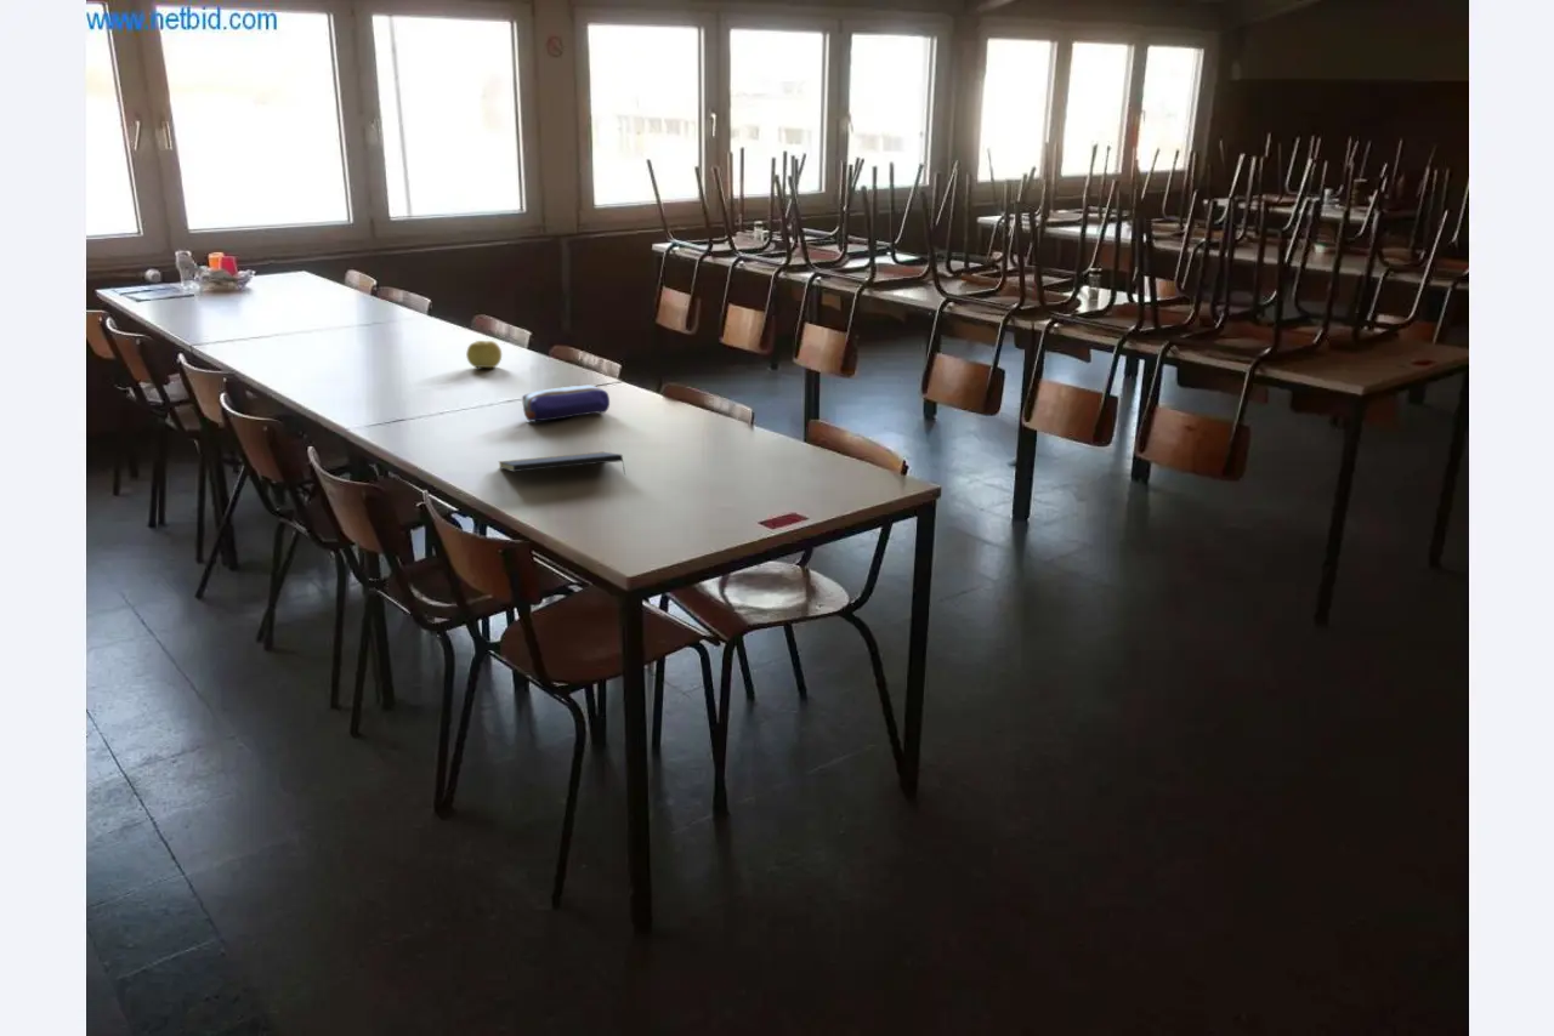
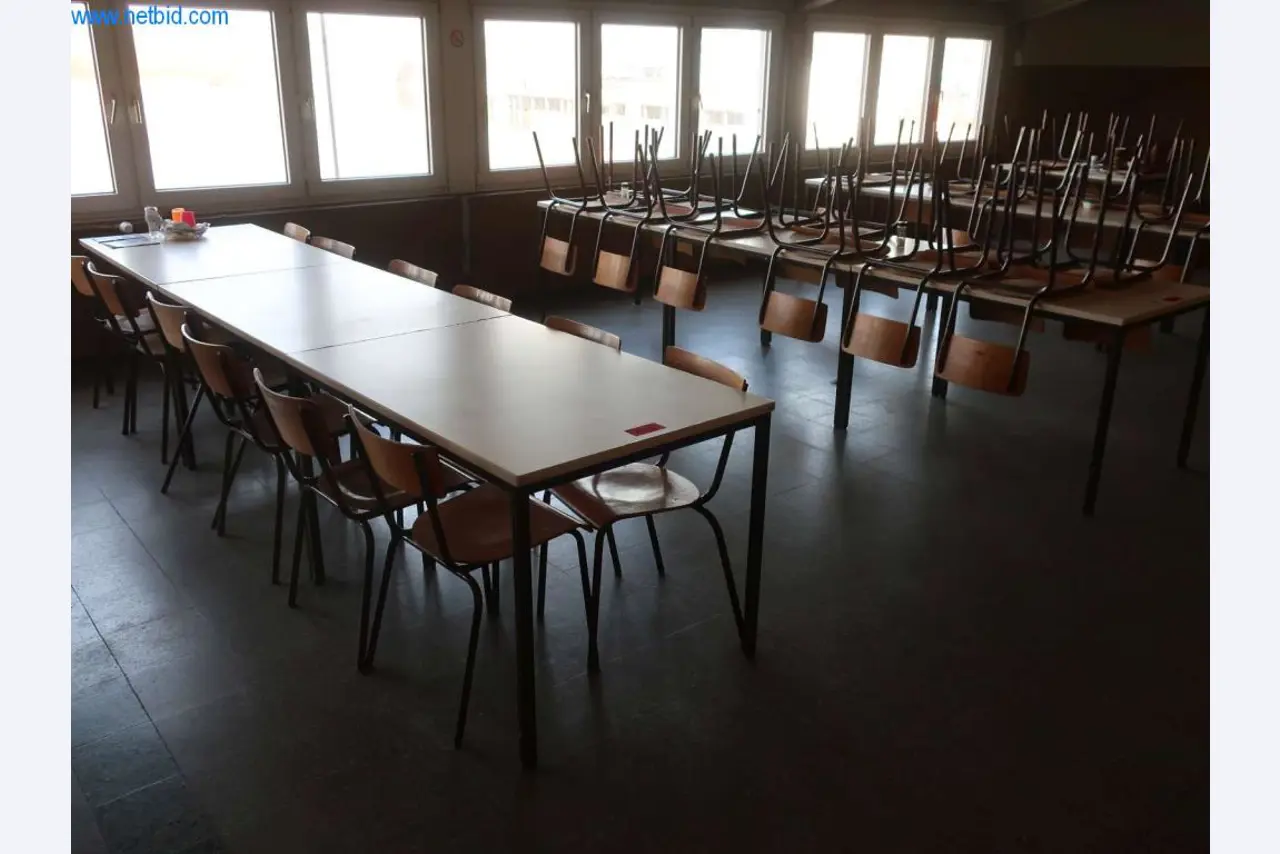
- notepad (560, 461)
- pencil case (566, 403)
- fruit (483, 354)
